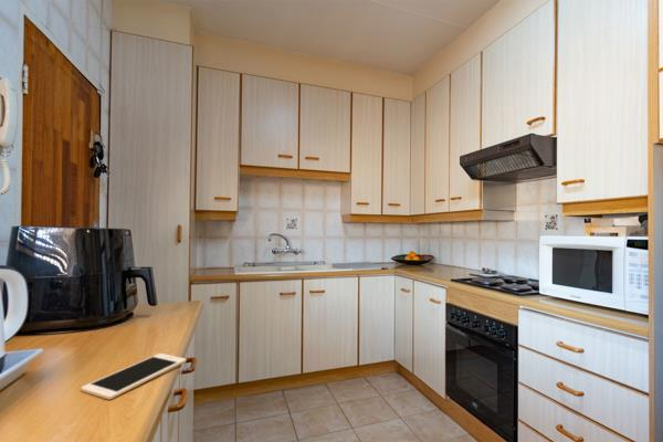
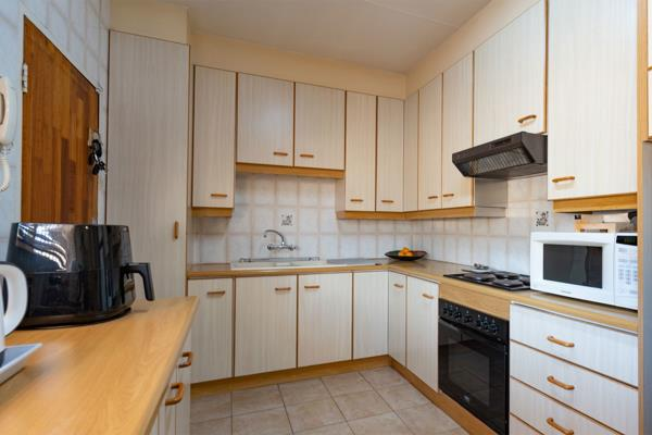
- cell phone (138, 372)
